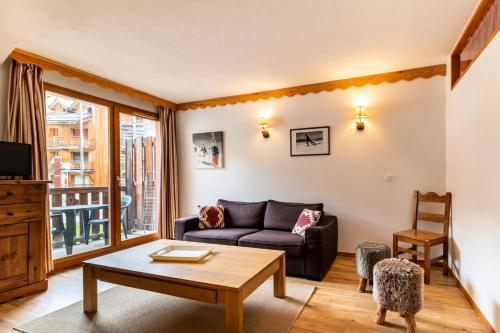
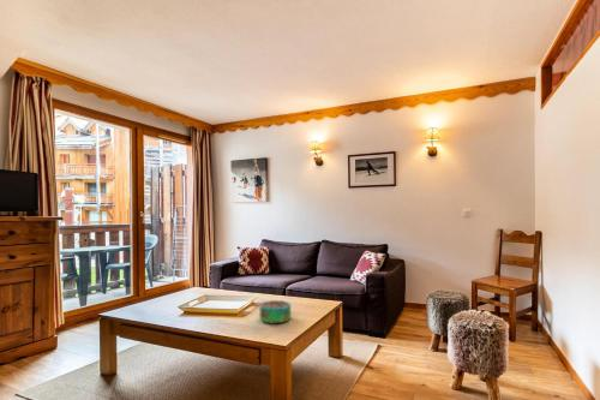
+ decorative bowl (275, 311)
